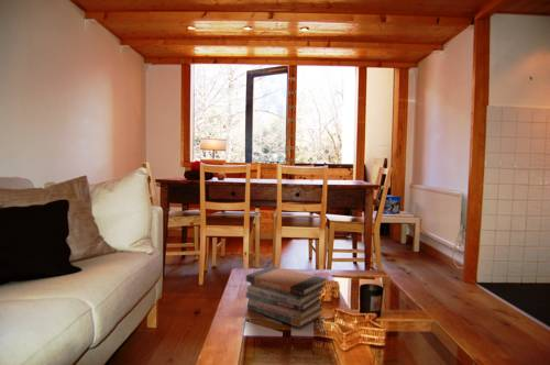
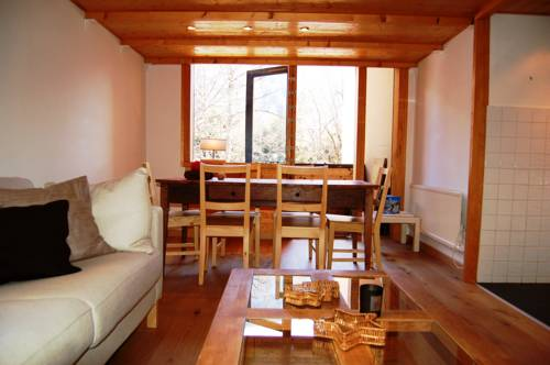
- book stack (284, 294)
